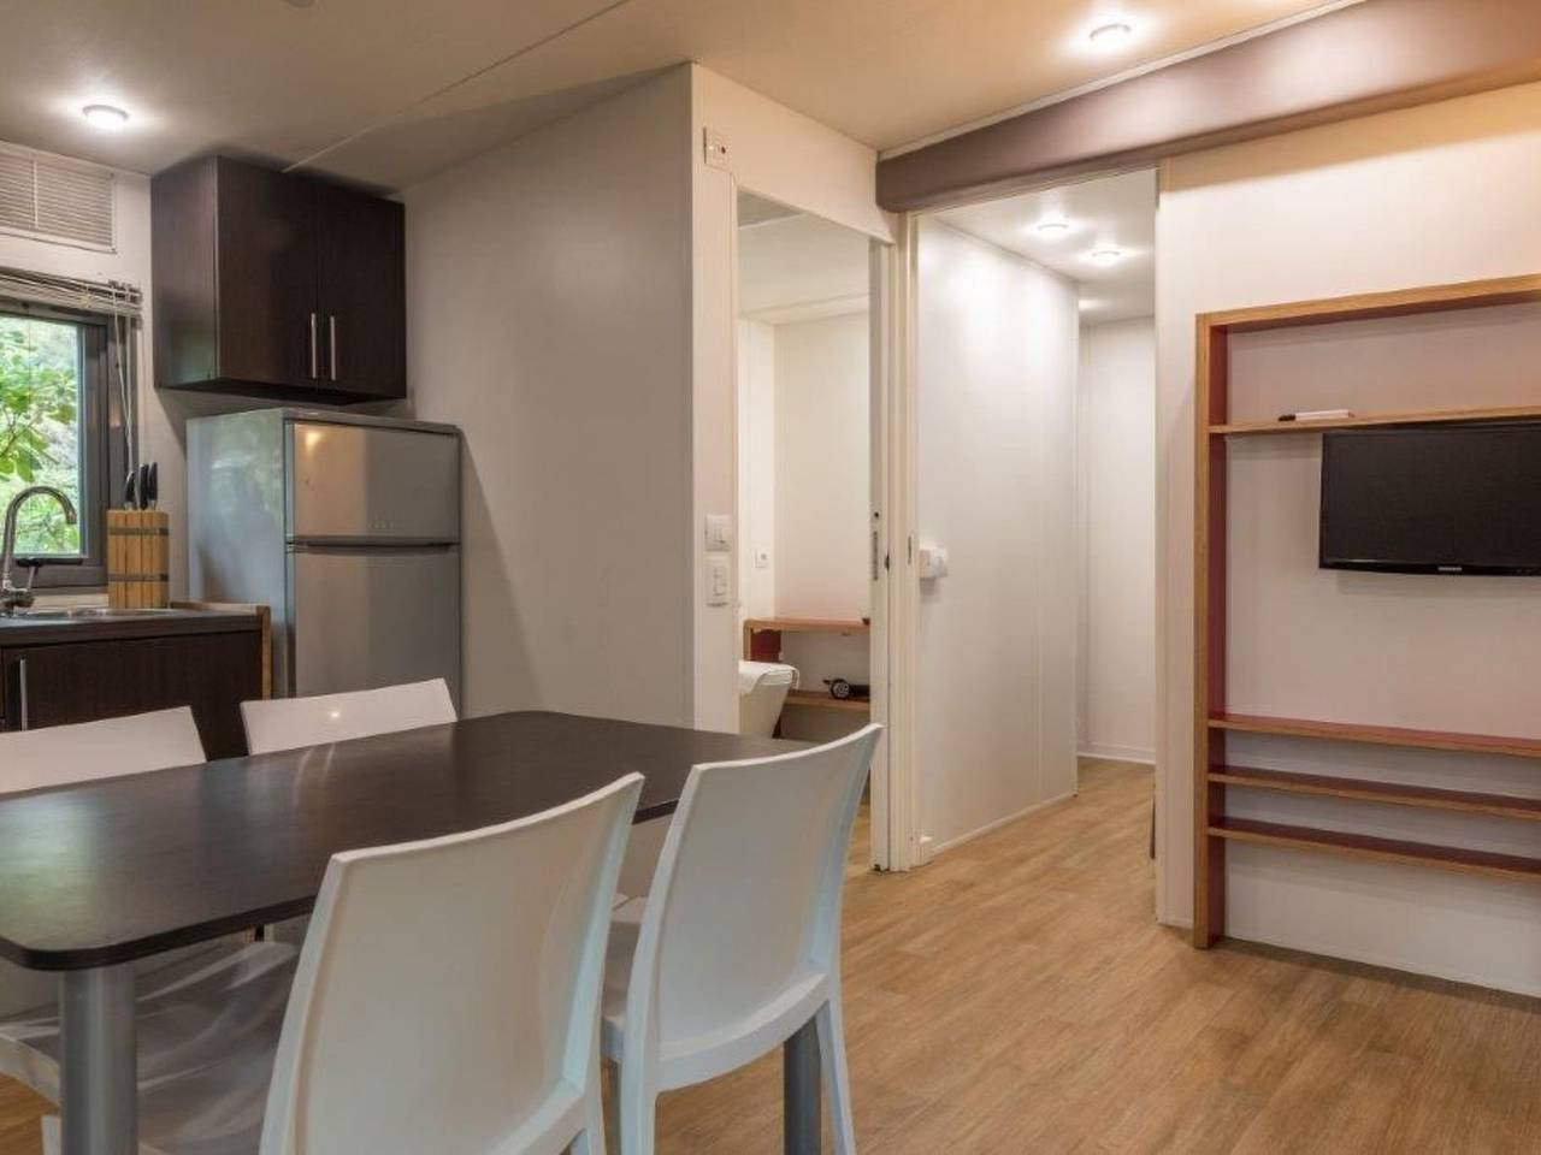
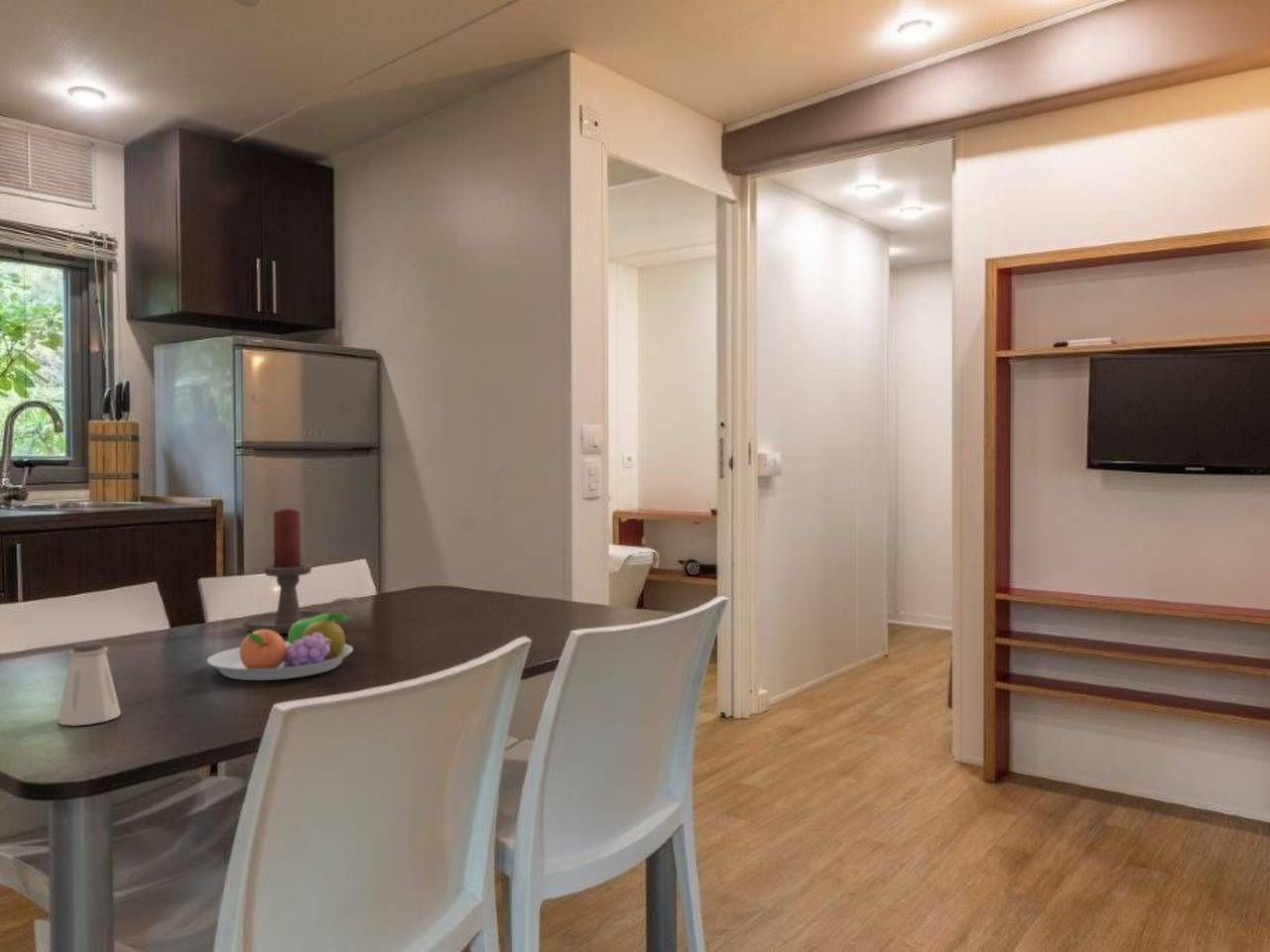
+ saltshaker (88, 680)
+ candle holder (301, 567)
+ fruit bowl (289, 640)
